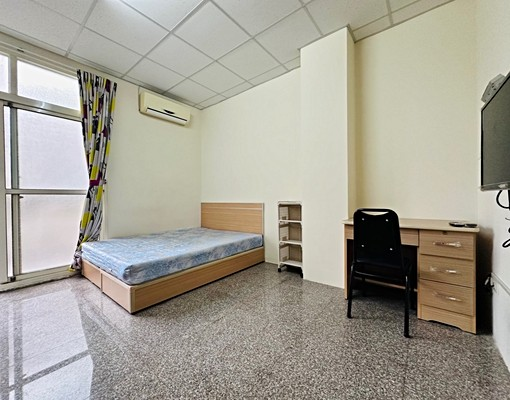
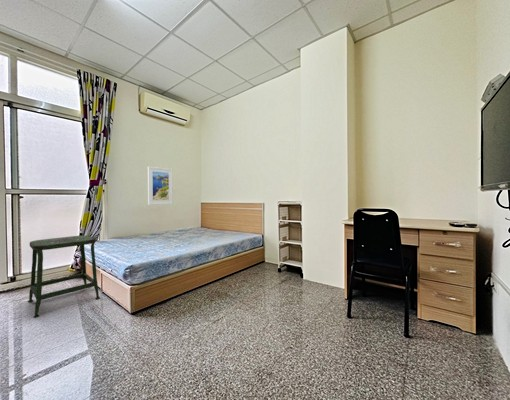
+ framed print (160, 186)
+ stool (64, 277)
